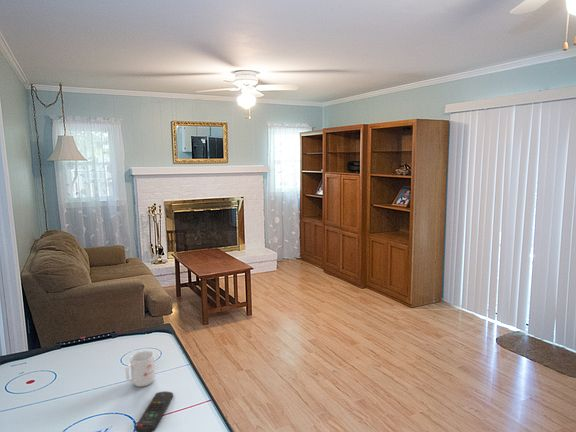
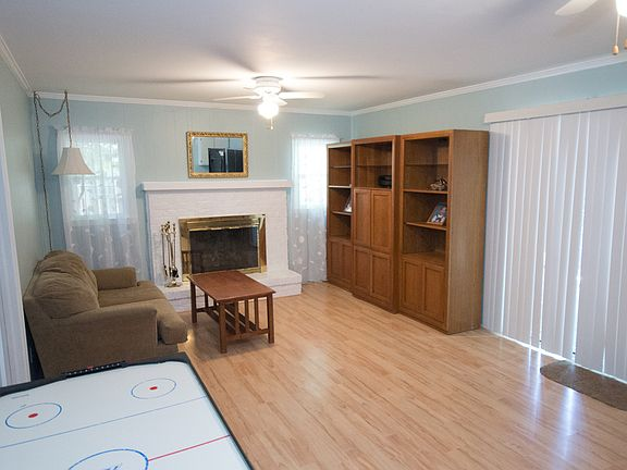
- remote control (155, 410)
- mug (139, 370)
